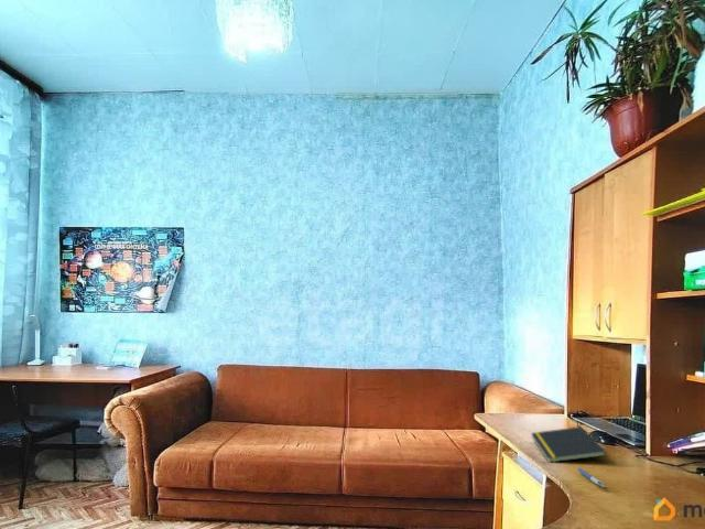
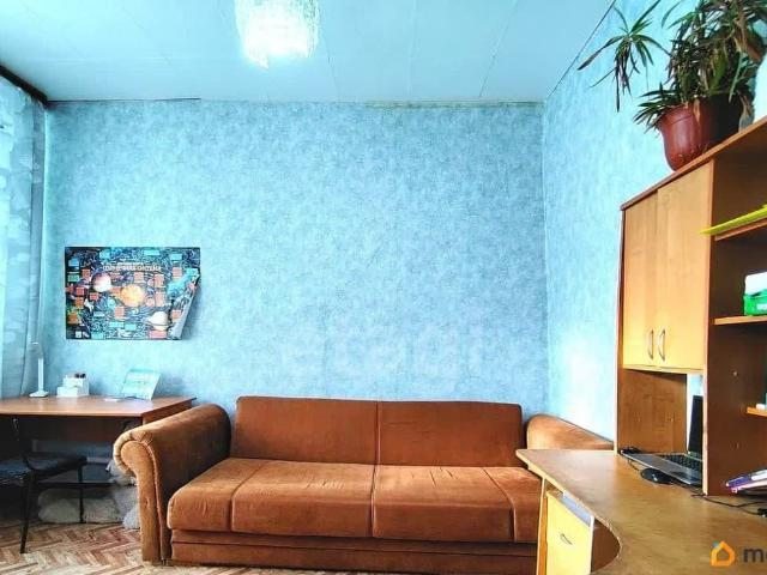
- notepad (565, 443)
- pen (590, 476)
